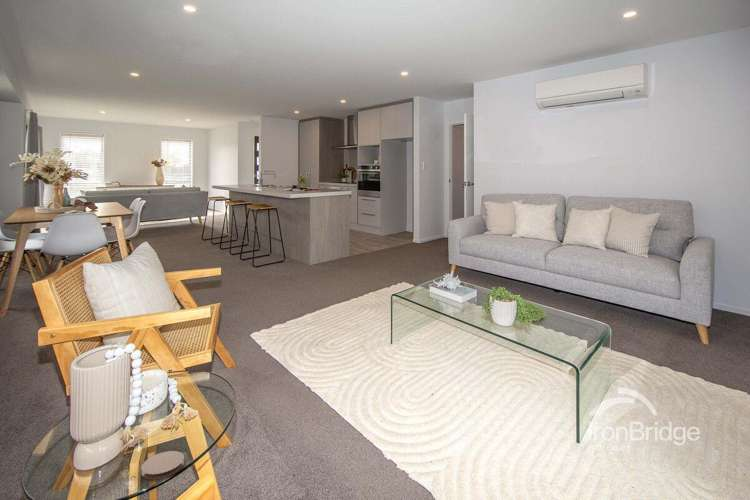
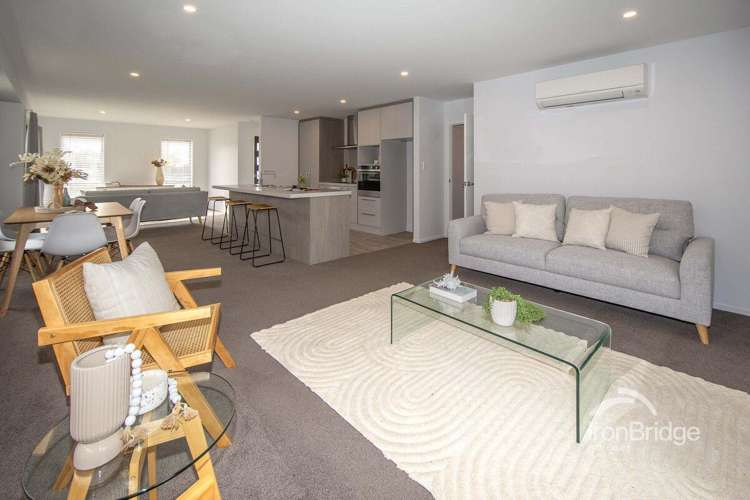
- coaster (163, 464)
